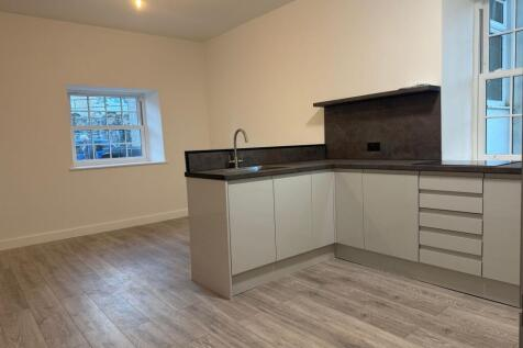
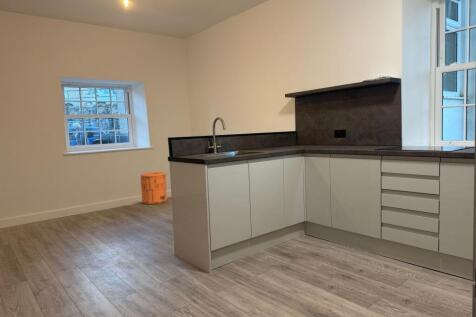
+ trash can (153, 187)
